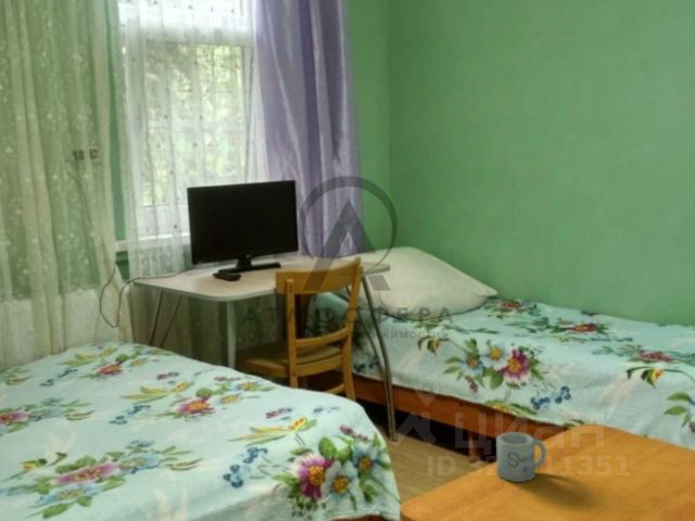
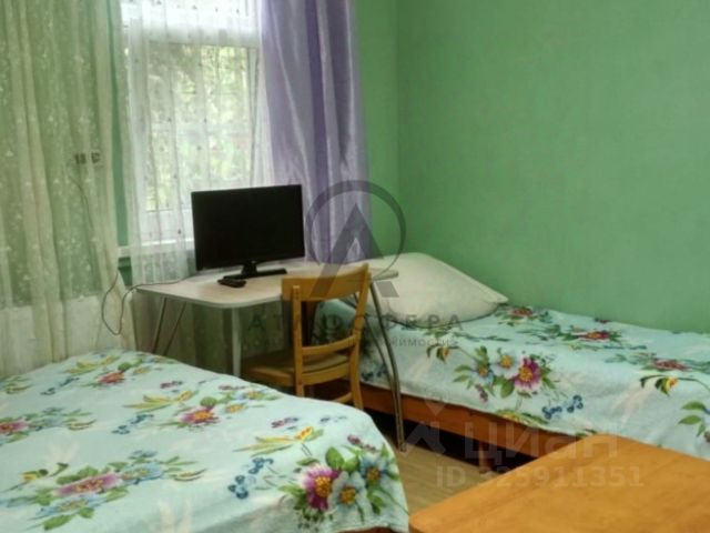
- mug (522, 455)
